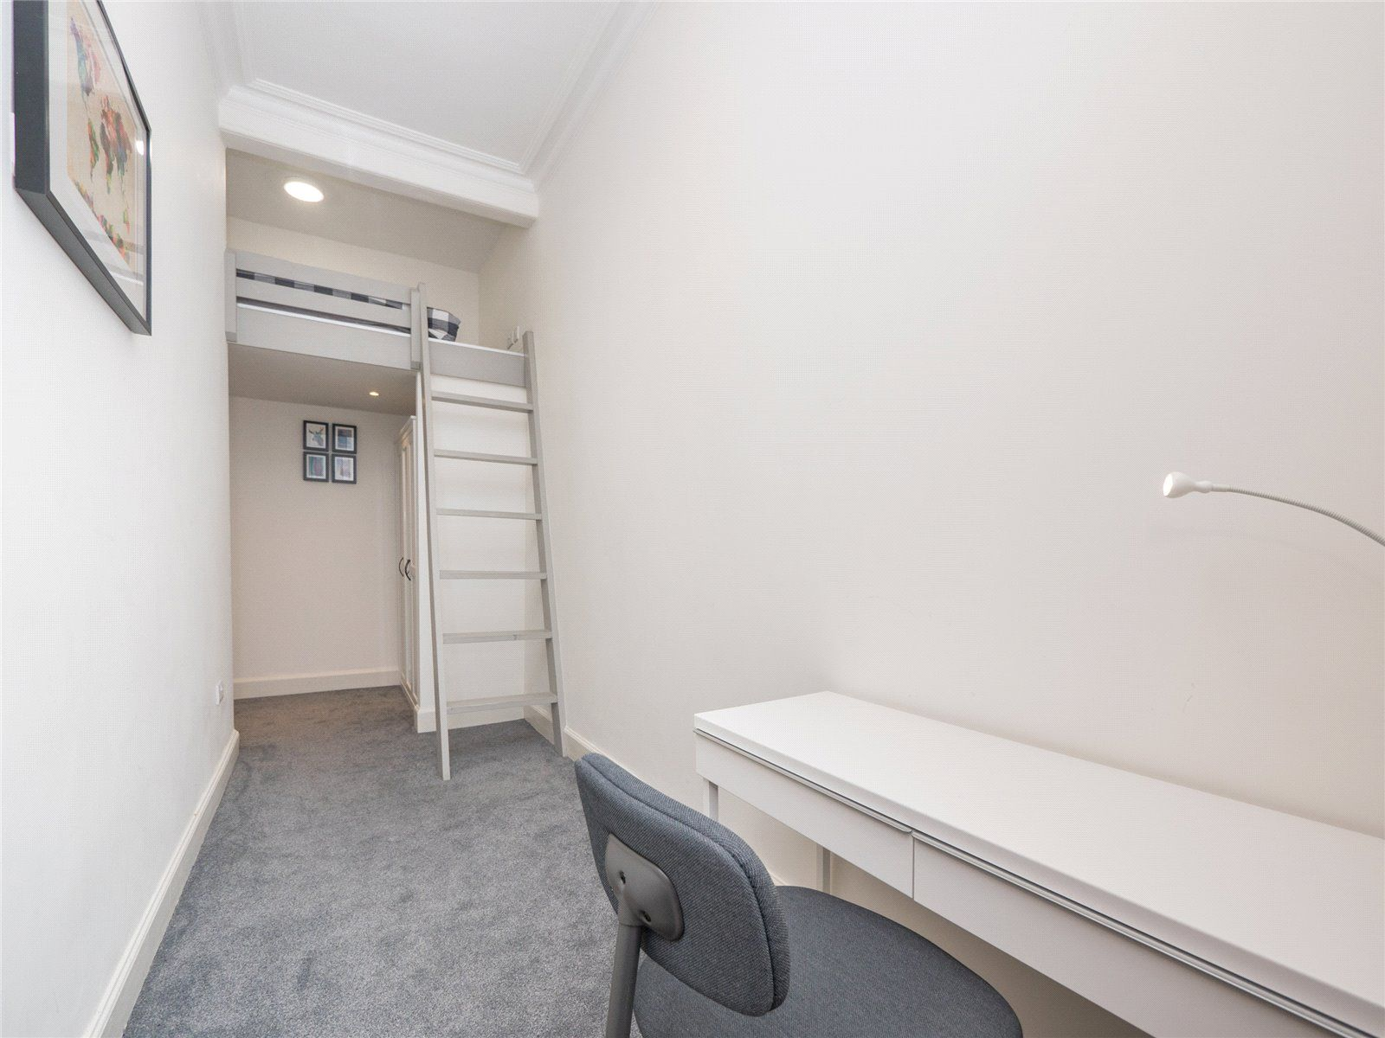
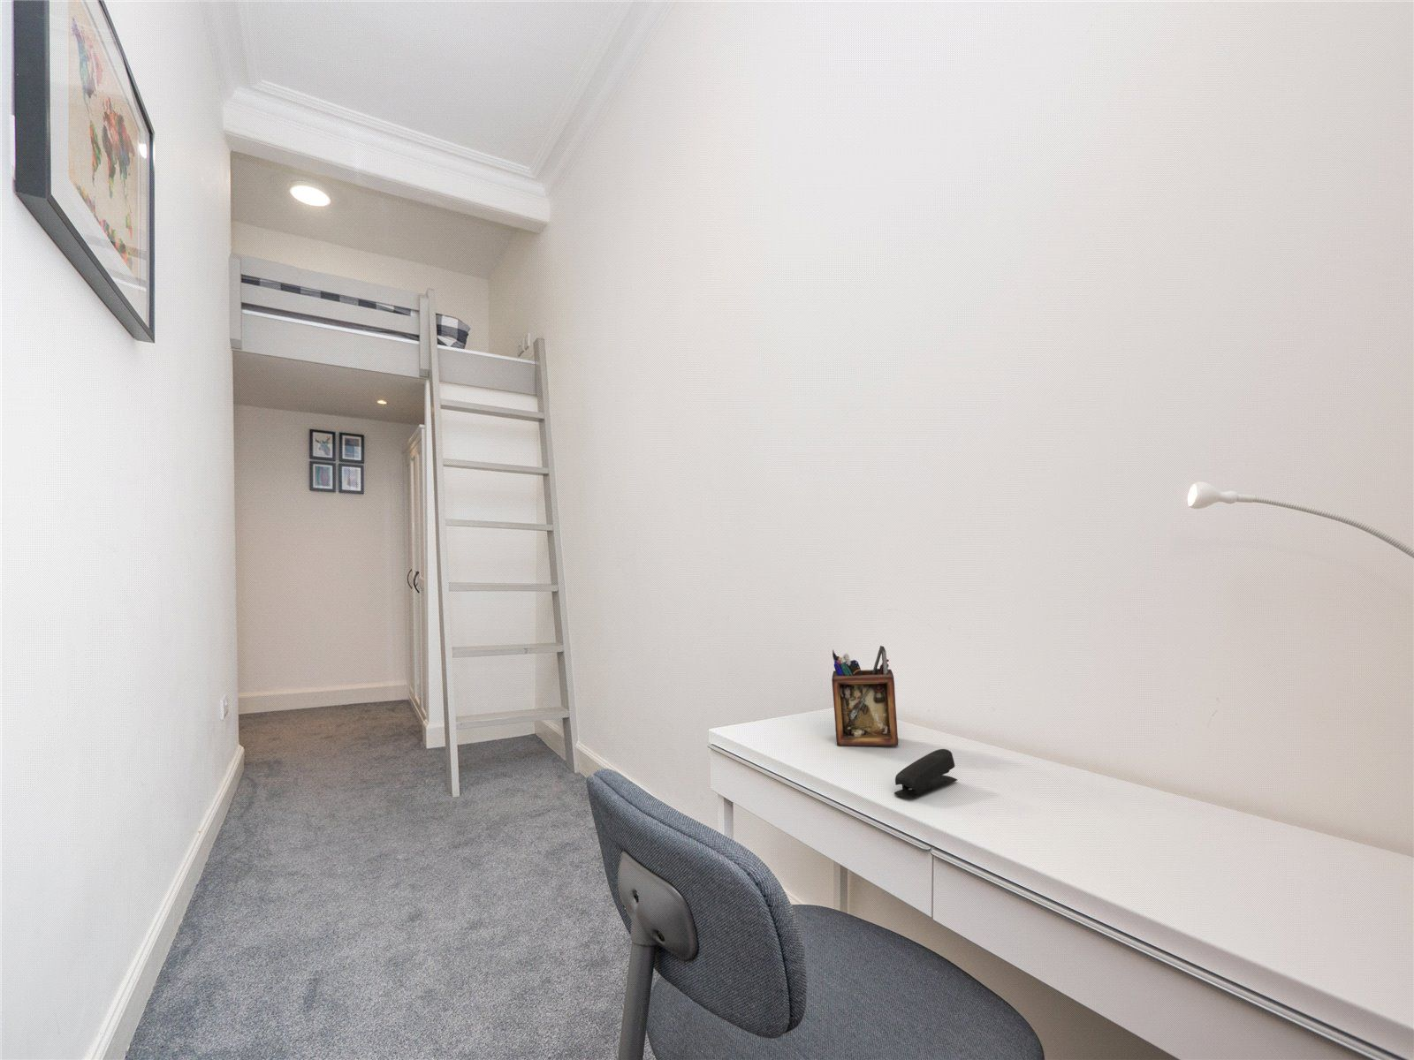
+ desk organizer (863, 694)
+ stapler (925, 772)
